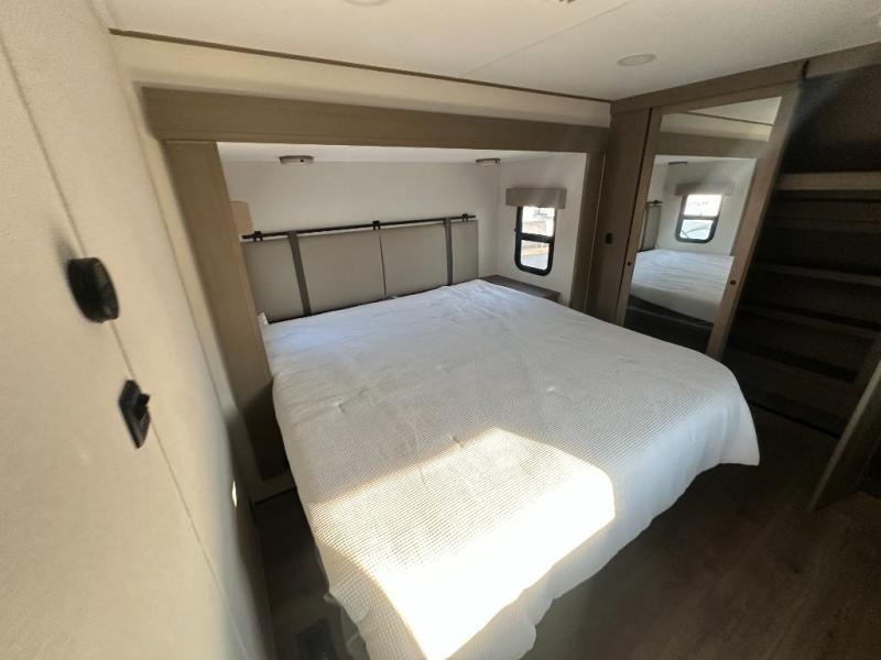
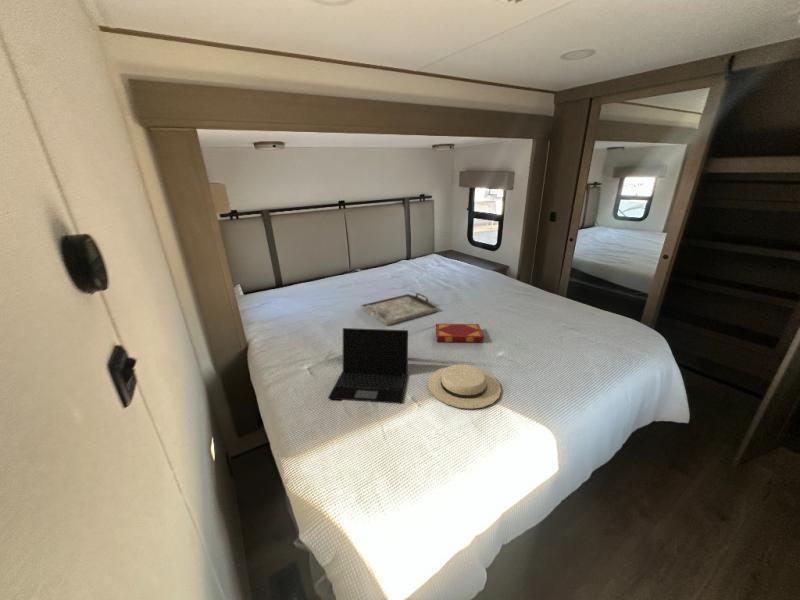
+ laptop (370, 362)
+ sunhat (463, 380)
+ hardback book (458, 332)
+ serving tray (398, 305)
